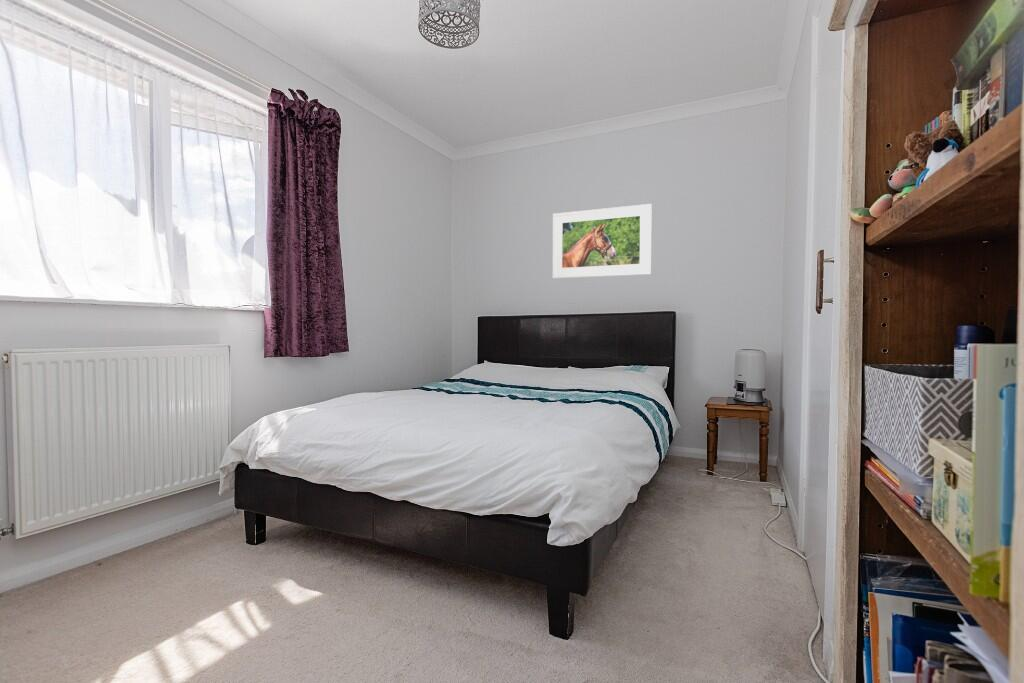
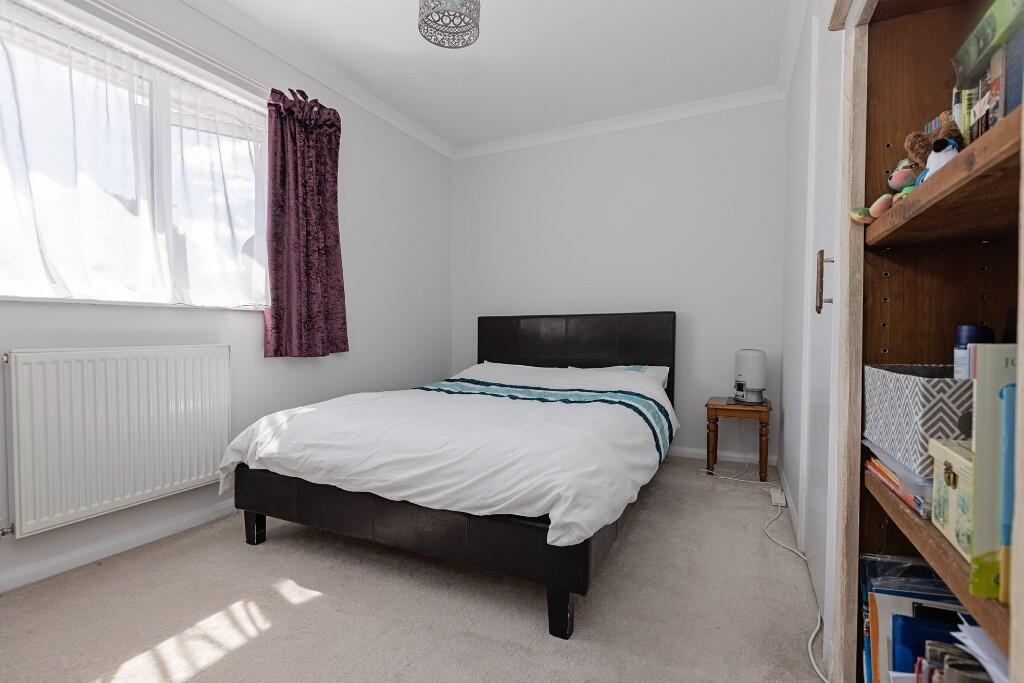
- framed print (599, 242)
